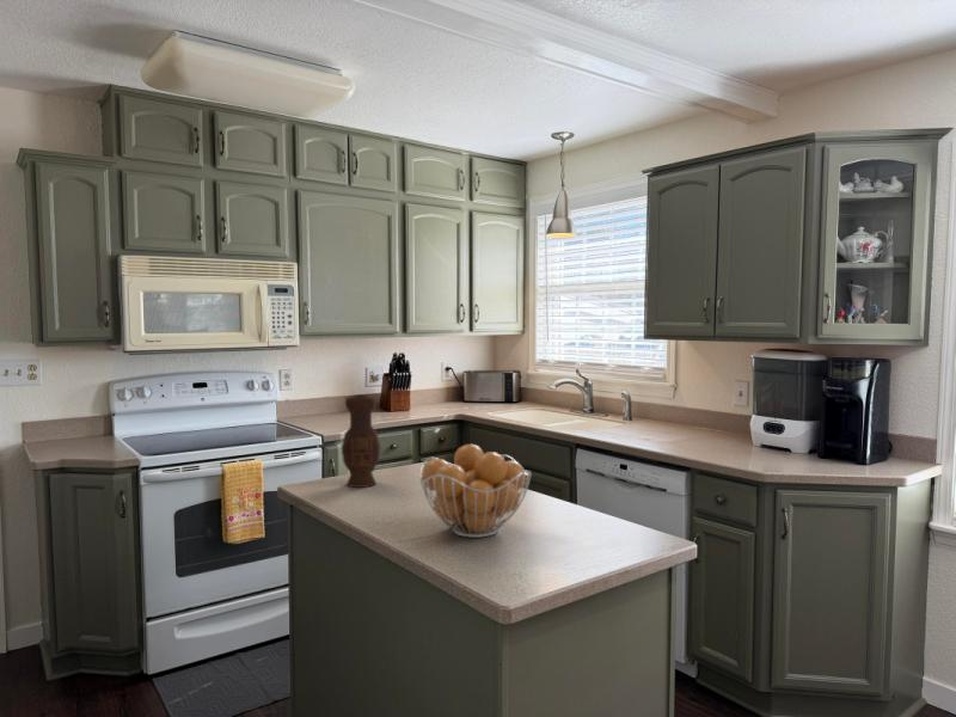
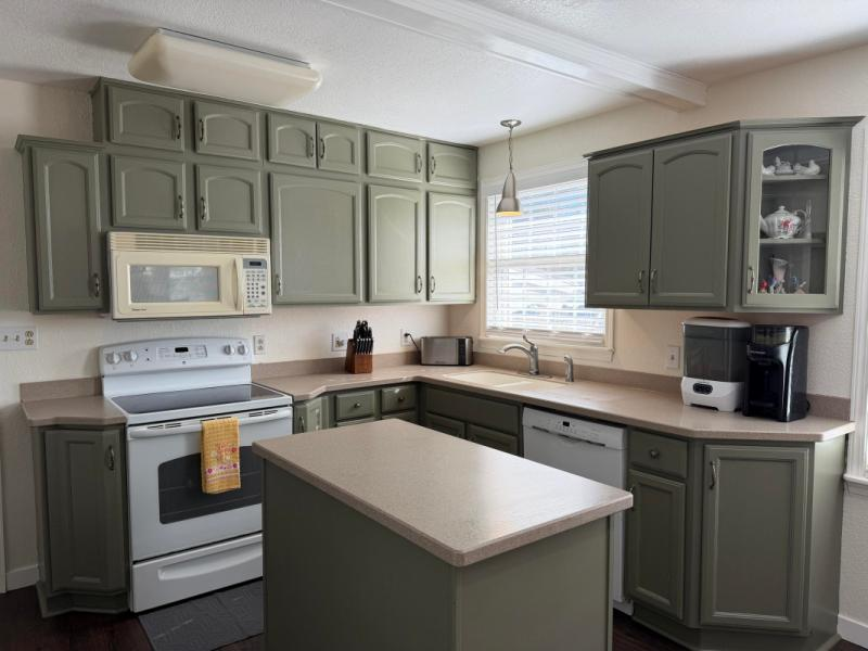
- vase (361, 440)
- fruit basket (474, 489)
